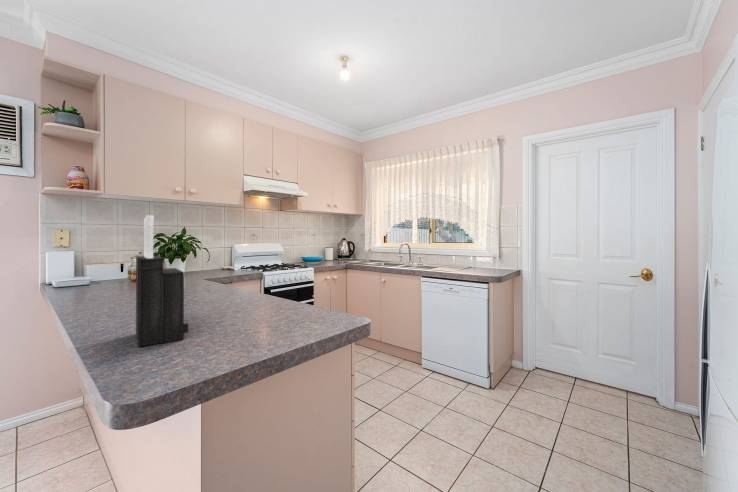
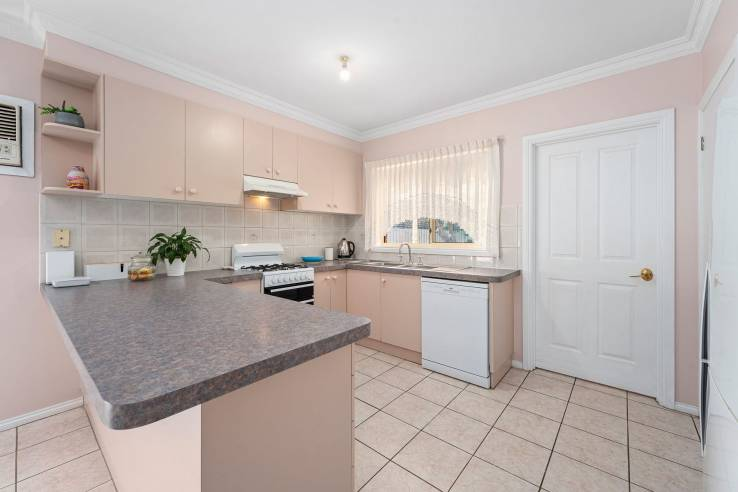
- knife block (163, 276)
